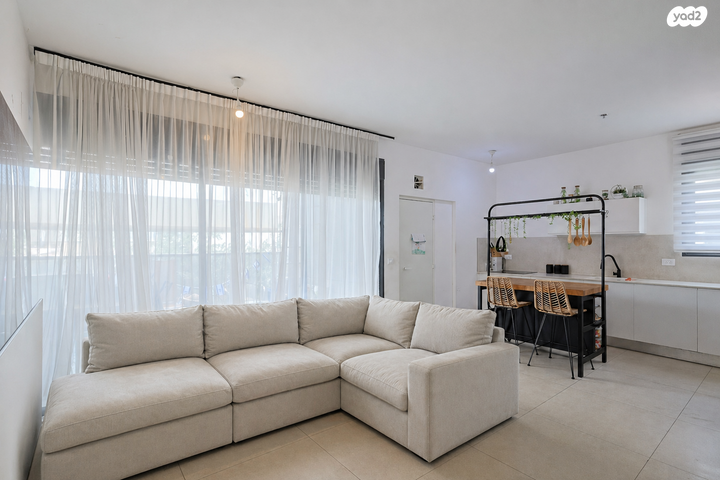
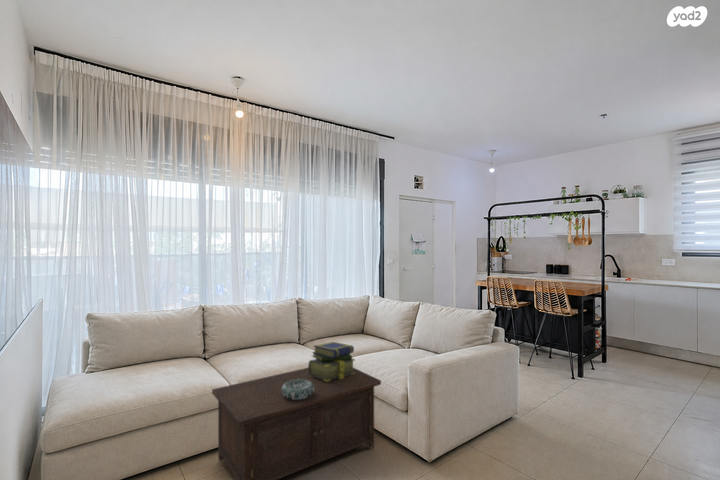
+ cabinet (299, 419)
+ stack of books (332, 358)
+ decorative bowl (298, 389)
